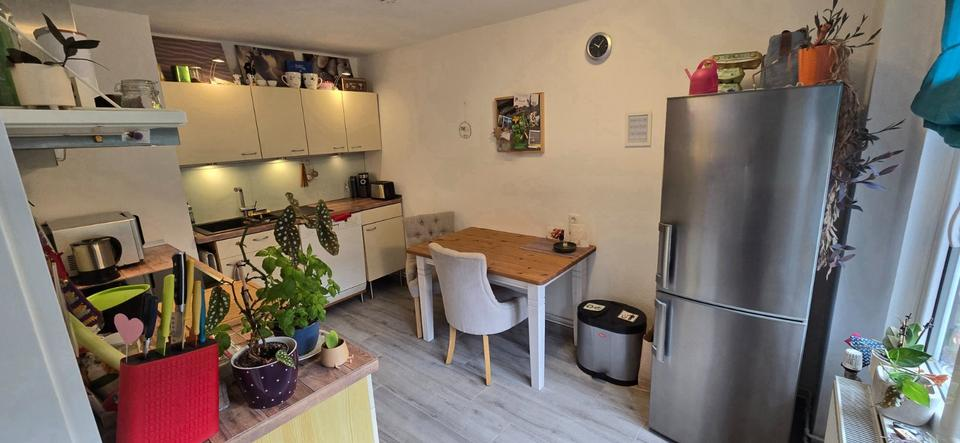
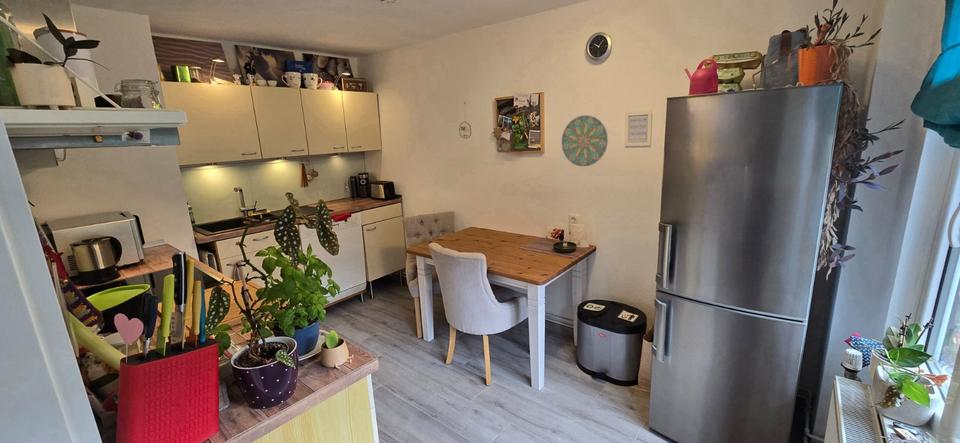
+ decorative plate (583, 141)
